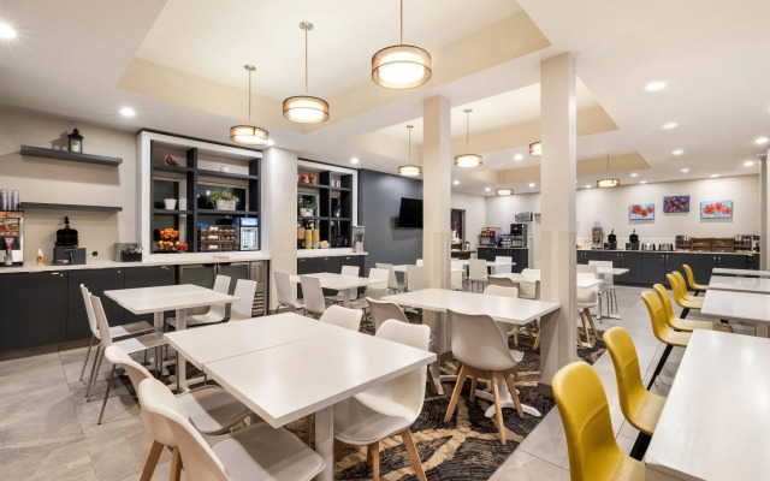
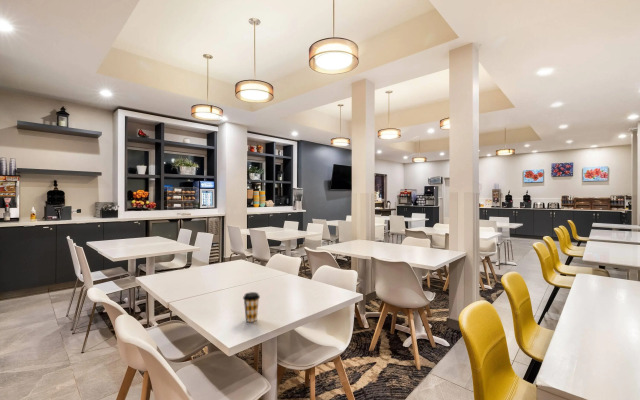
+ coffee cup (251, 307)
